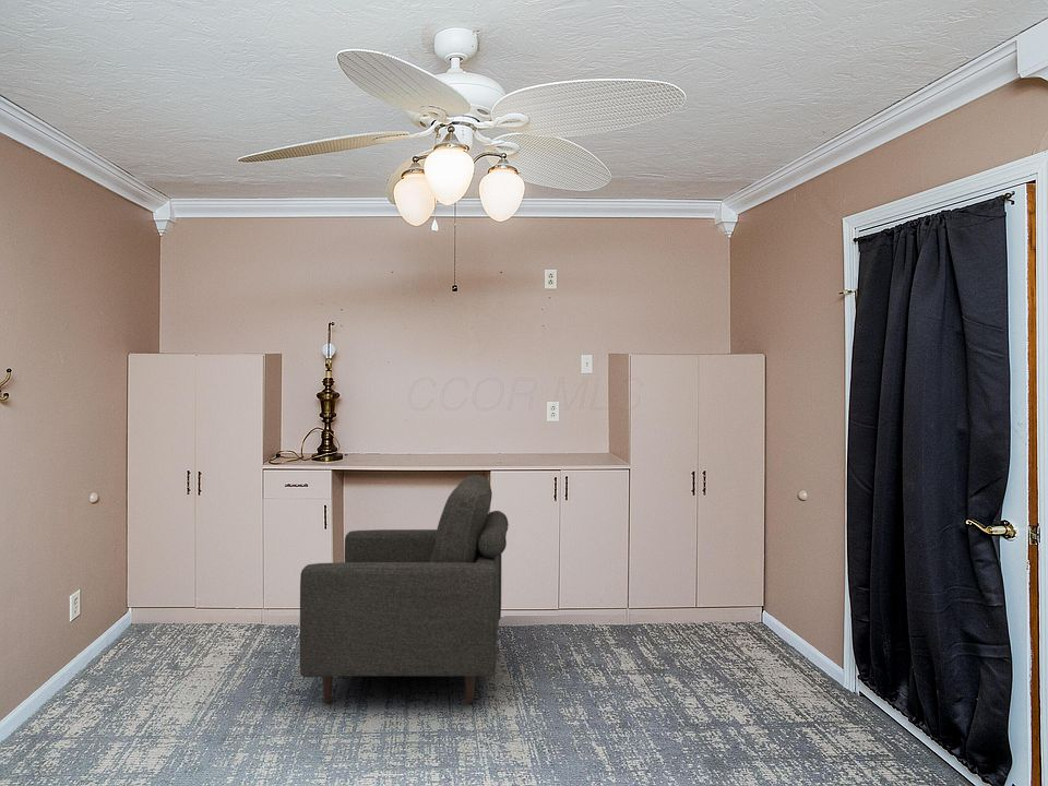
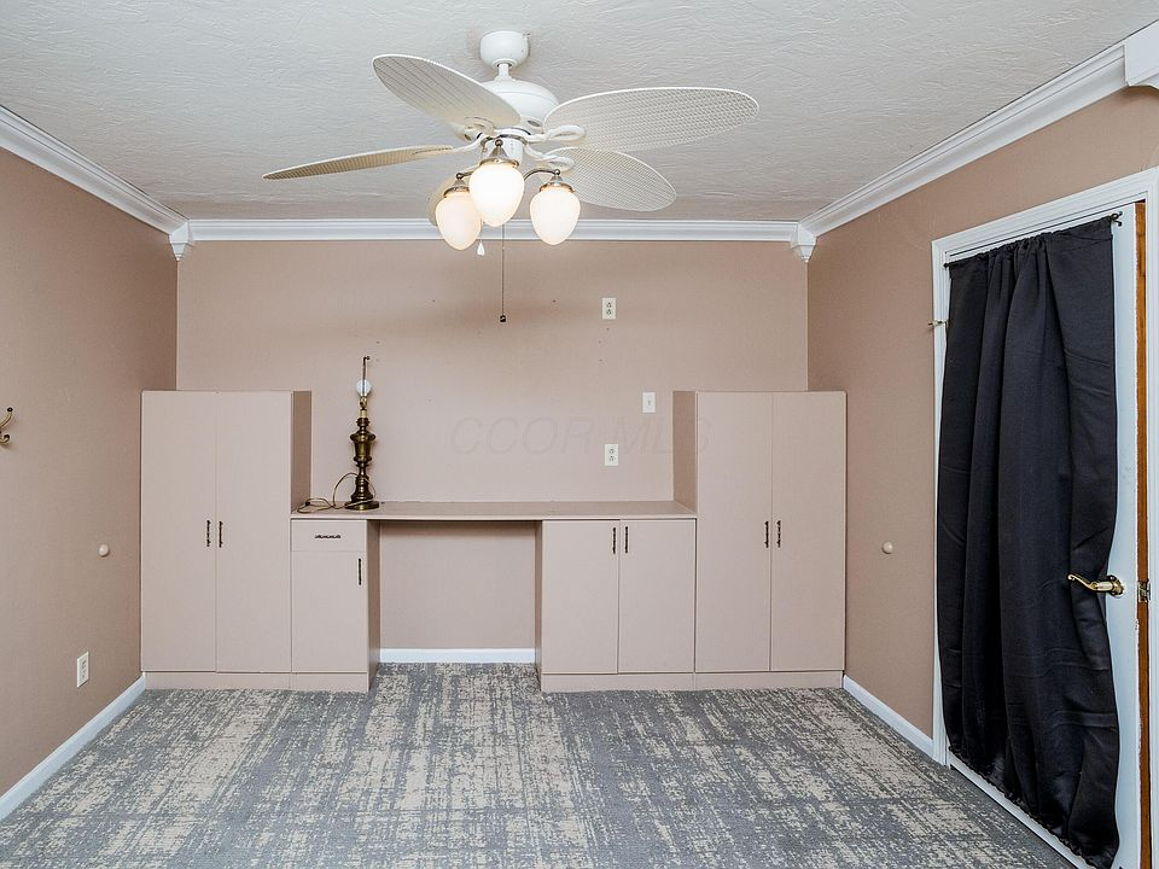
- chair (414, 577)
